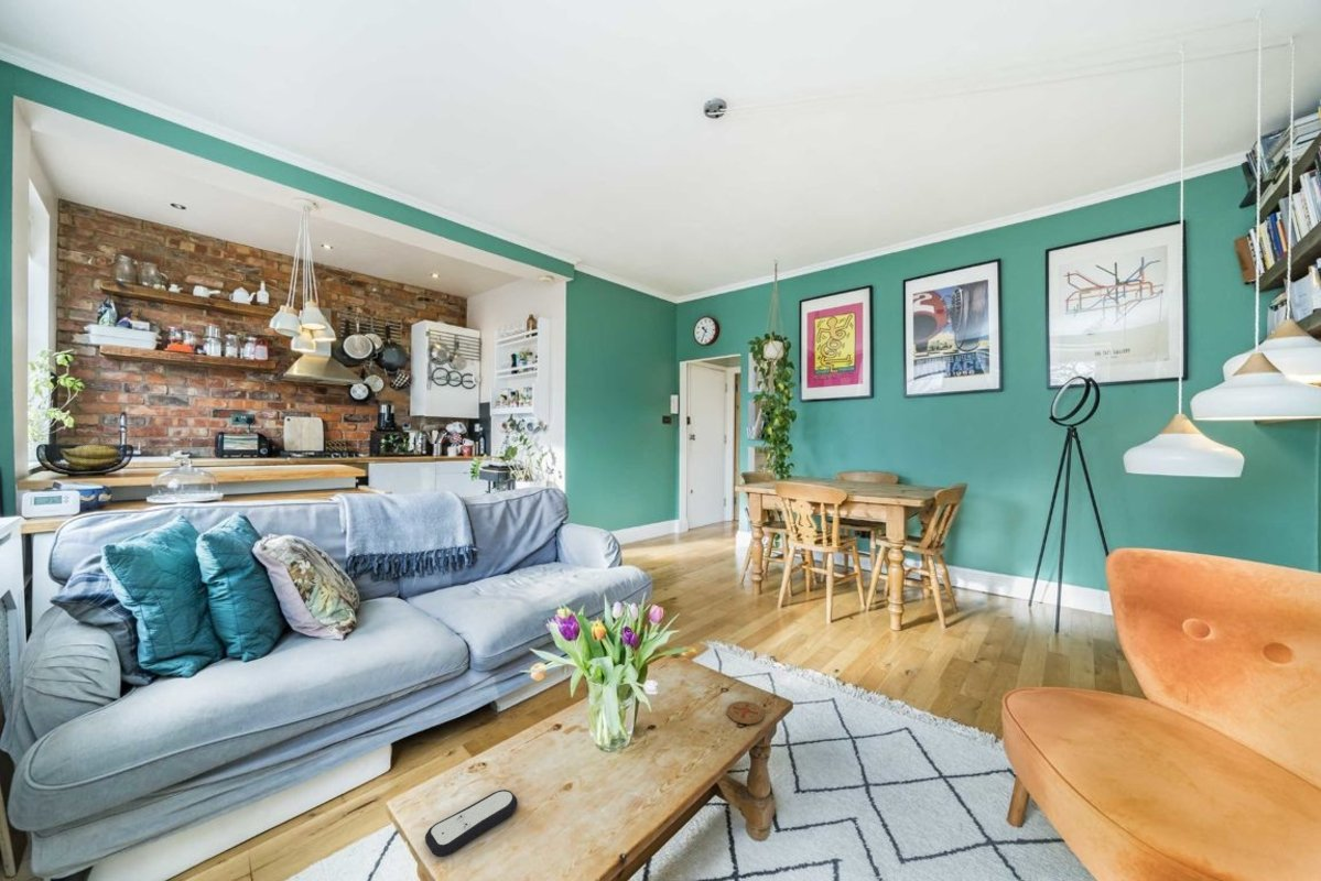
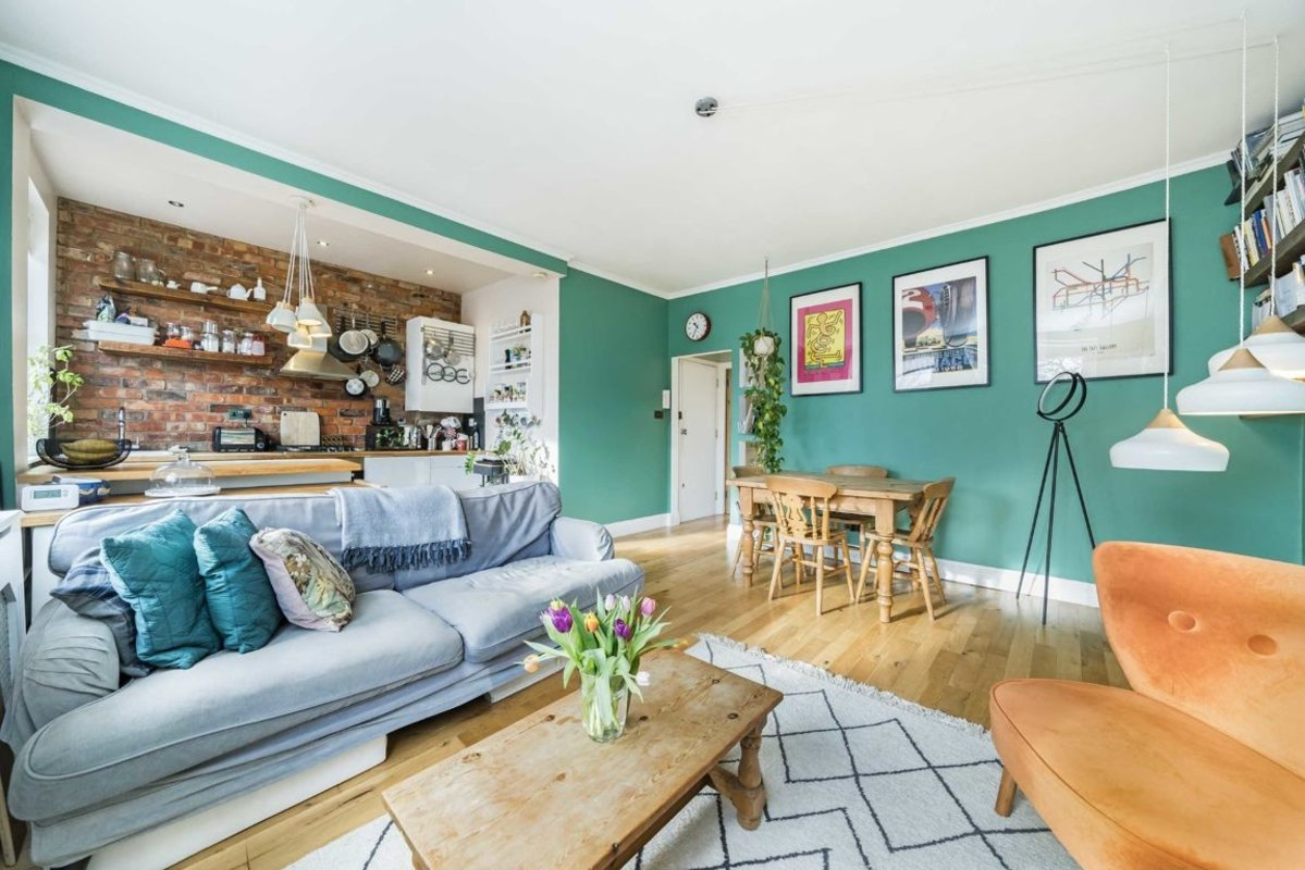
- coaster (745, 711)
- remote control (474, 819)
